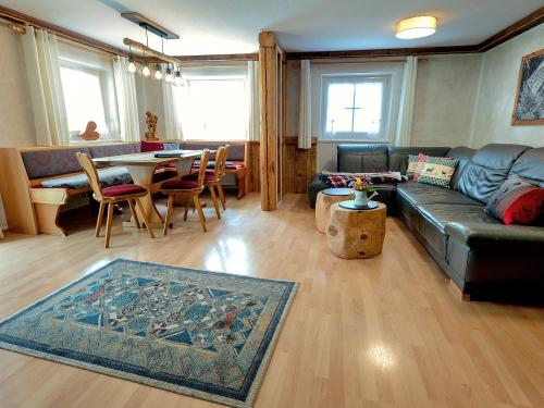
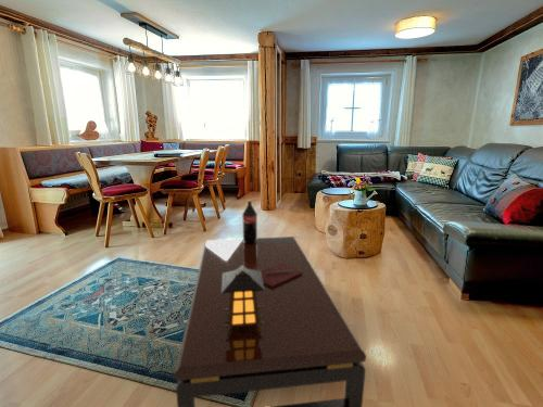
+ coffee table (258, 277)
